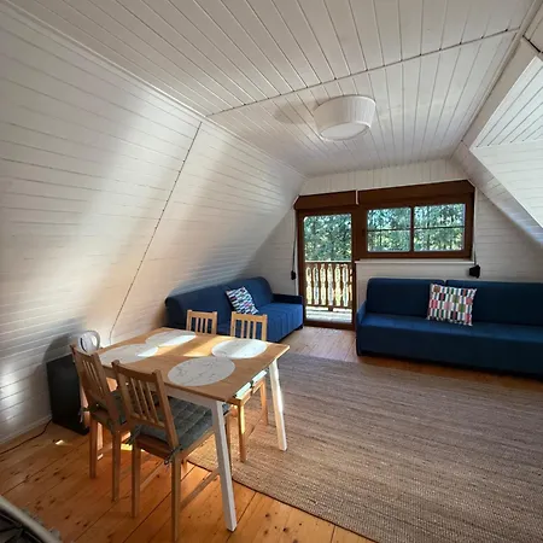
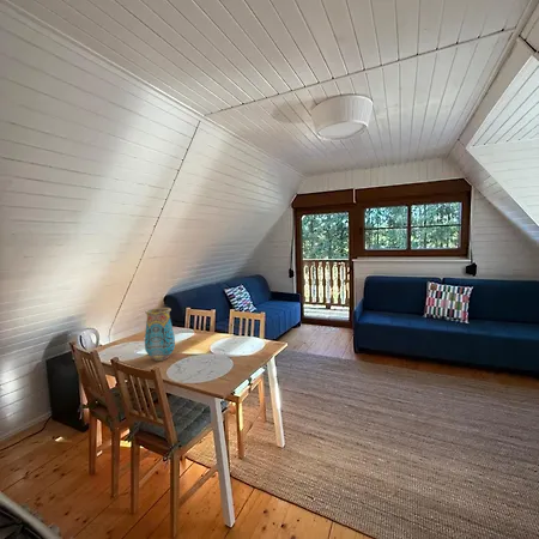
+ vase (159, 334)
